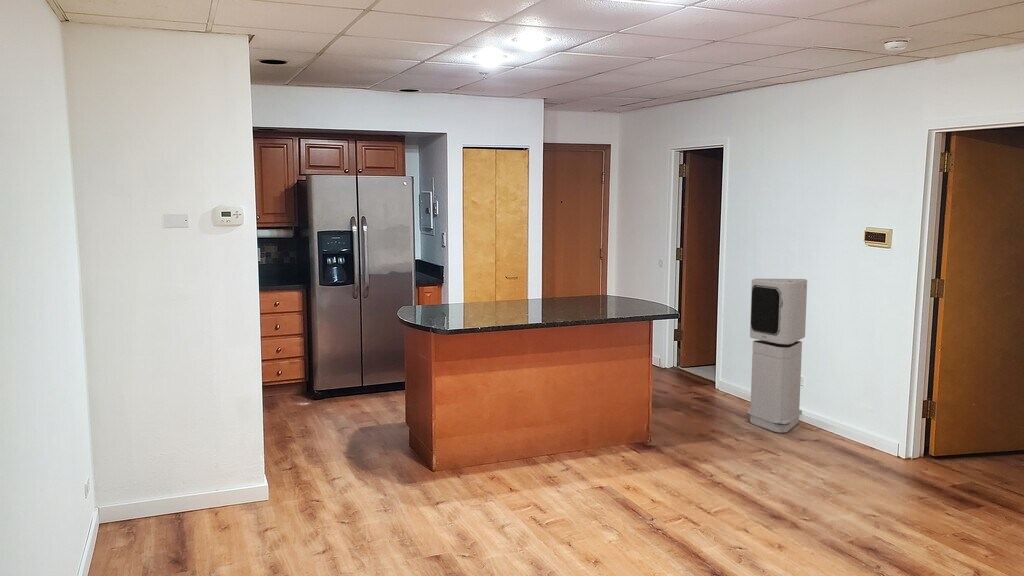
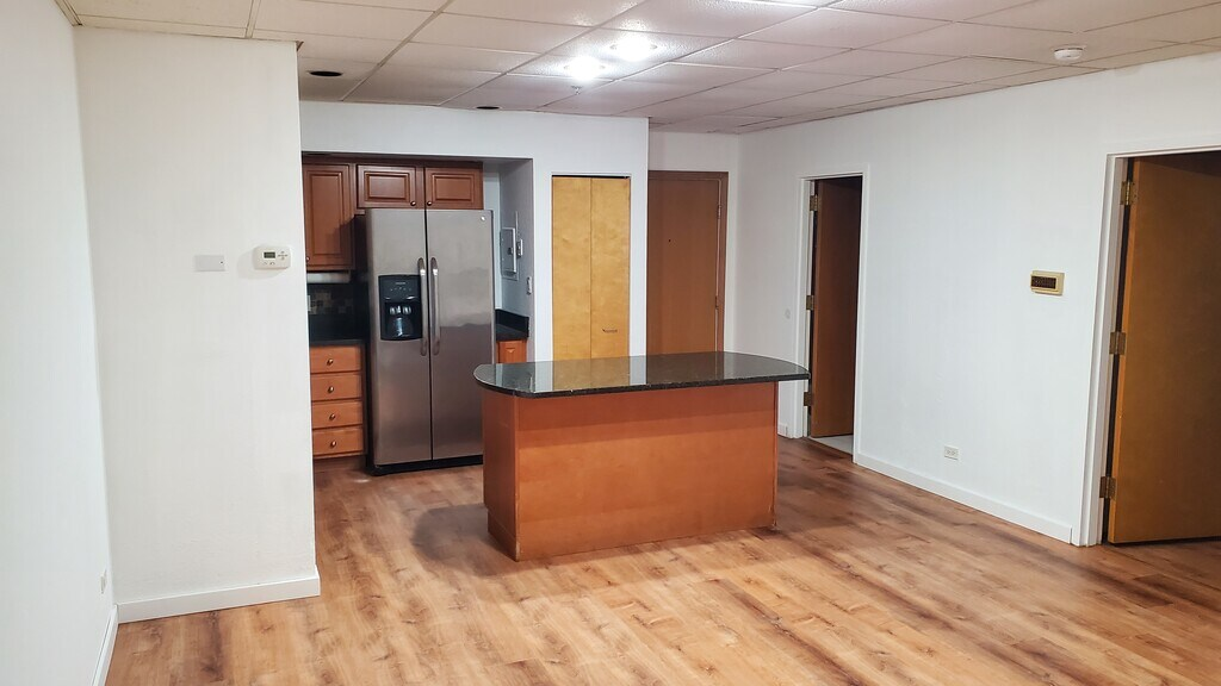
- air purifier (783, 353)
